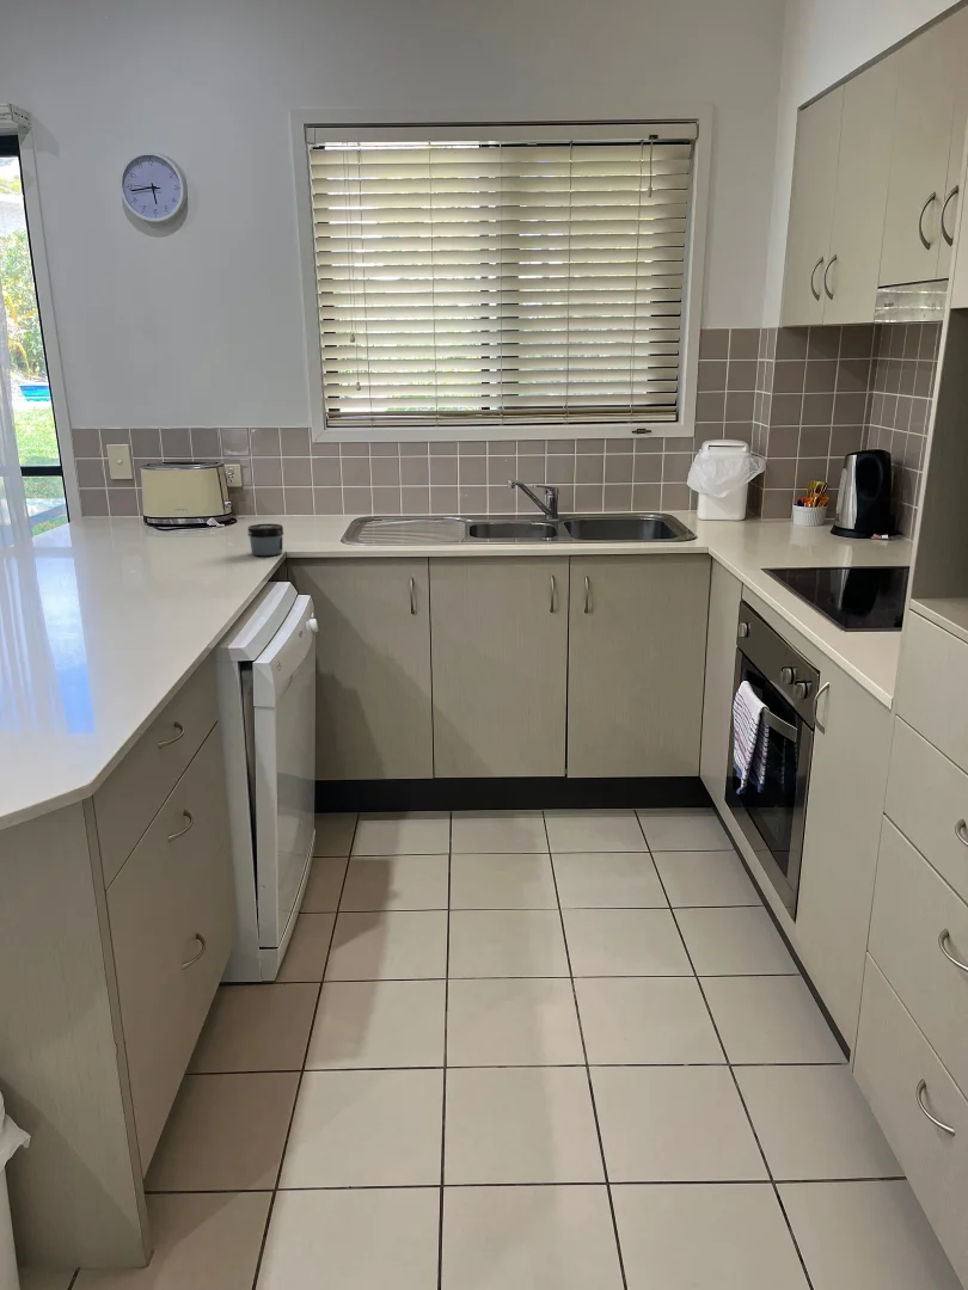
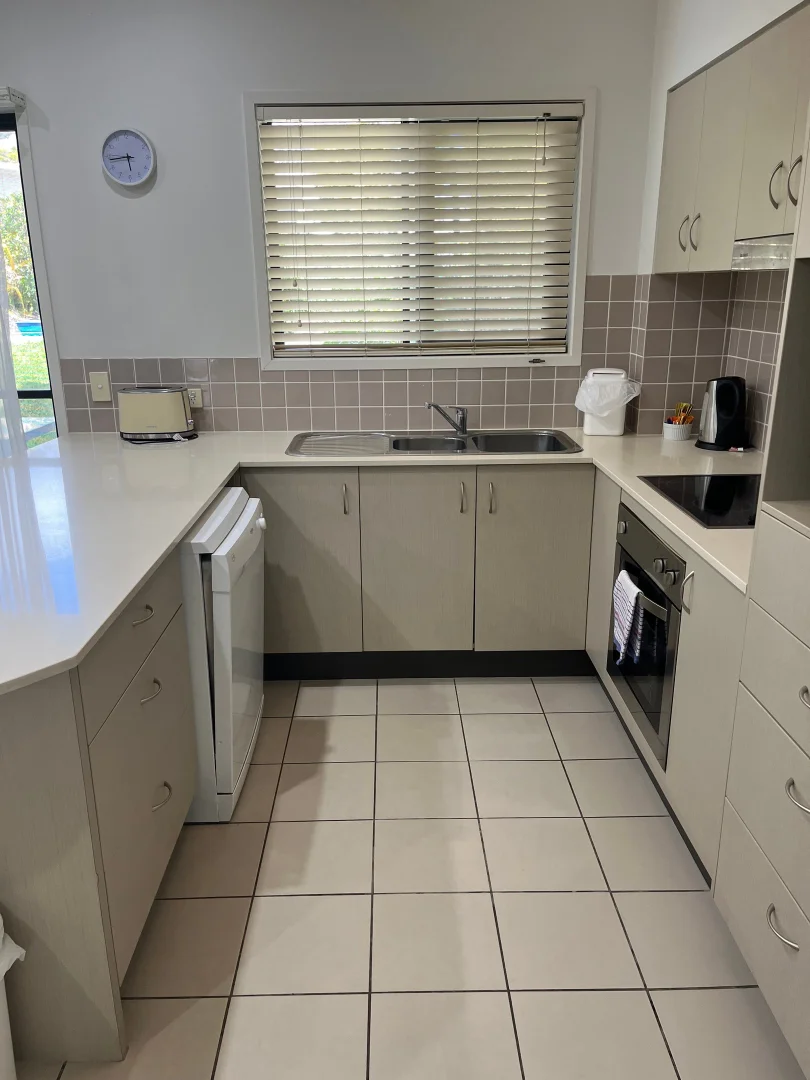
- jar (265, 540)
